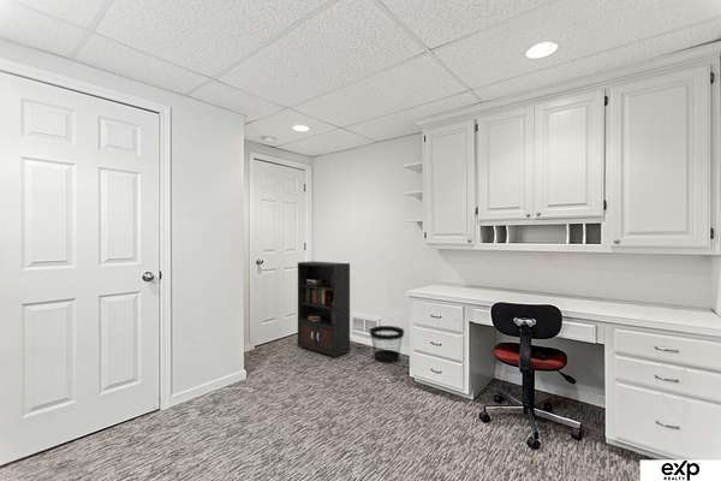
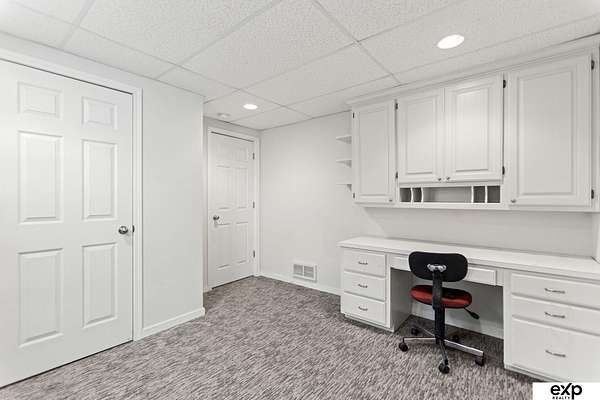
- bookcase (334, 305)
- wastebasket (385, 343)
